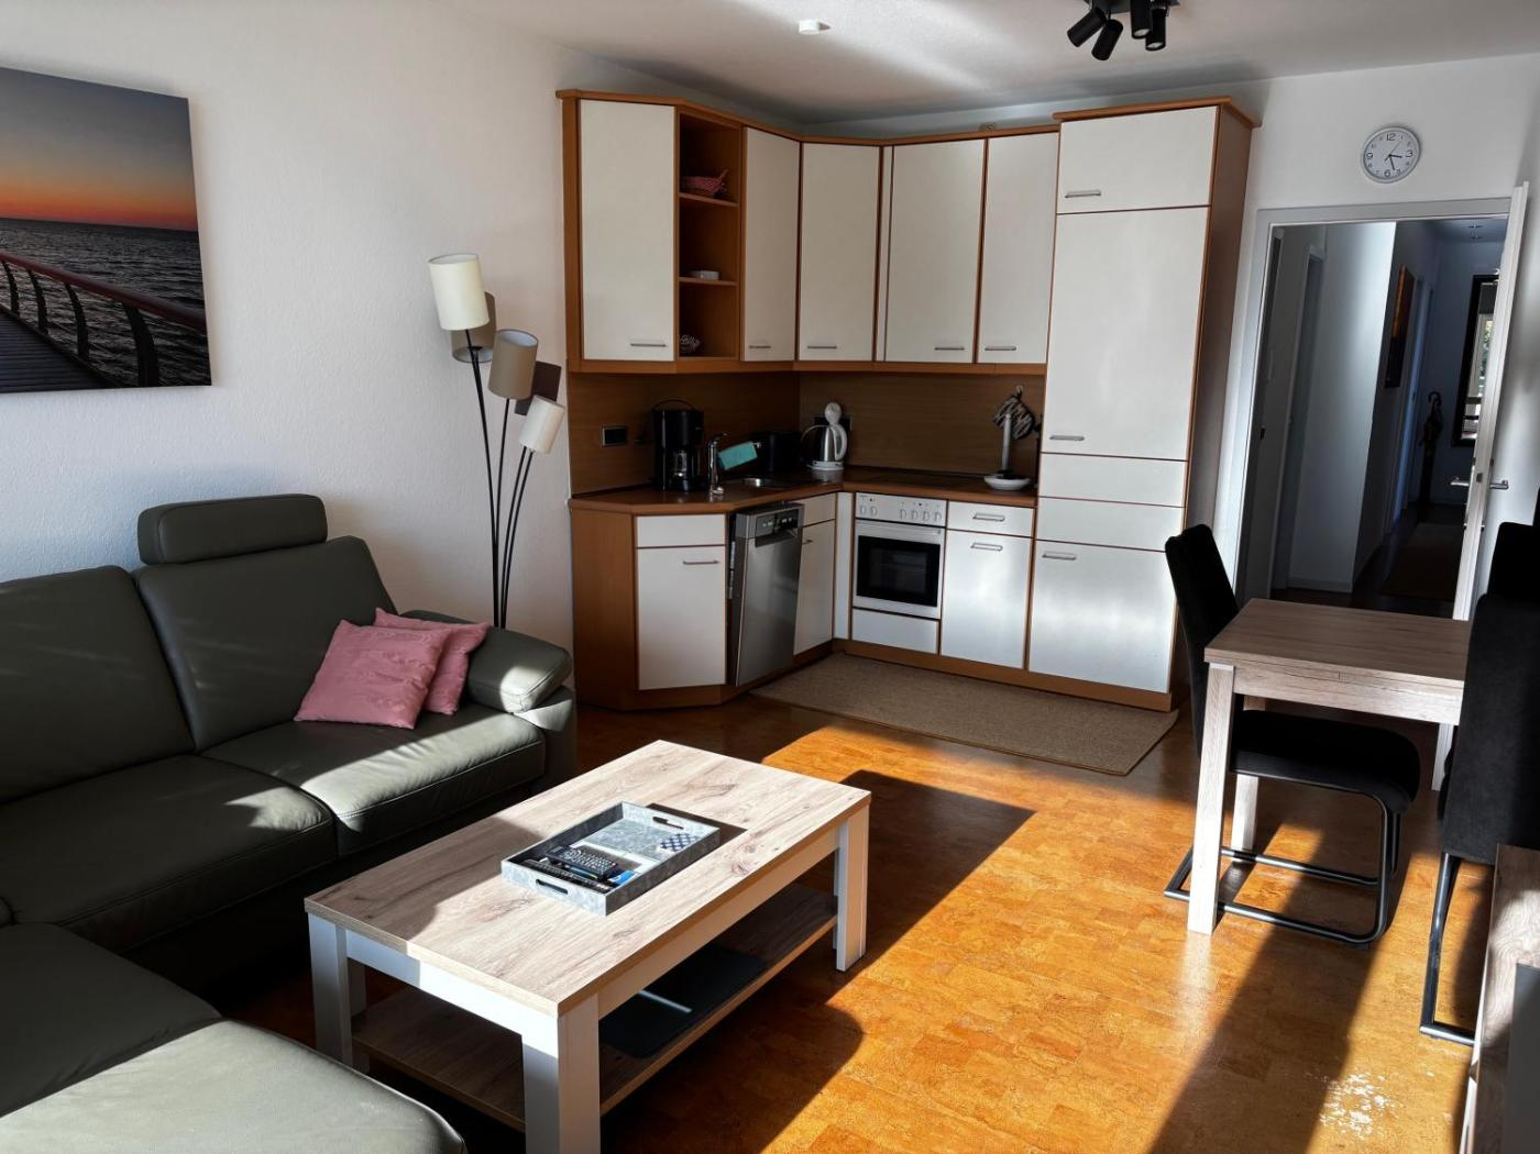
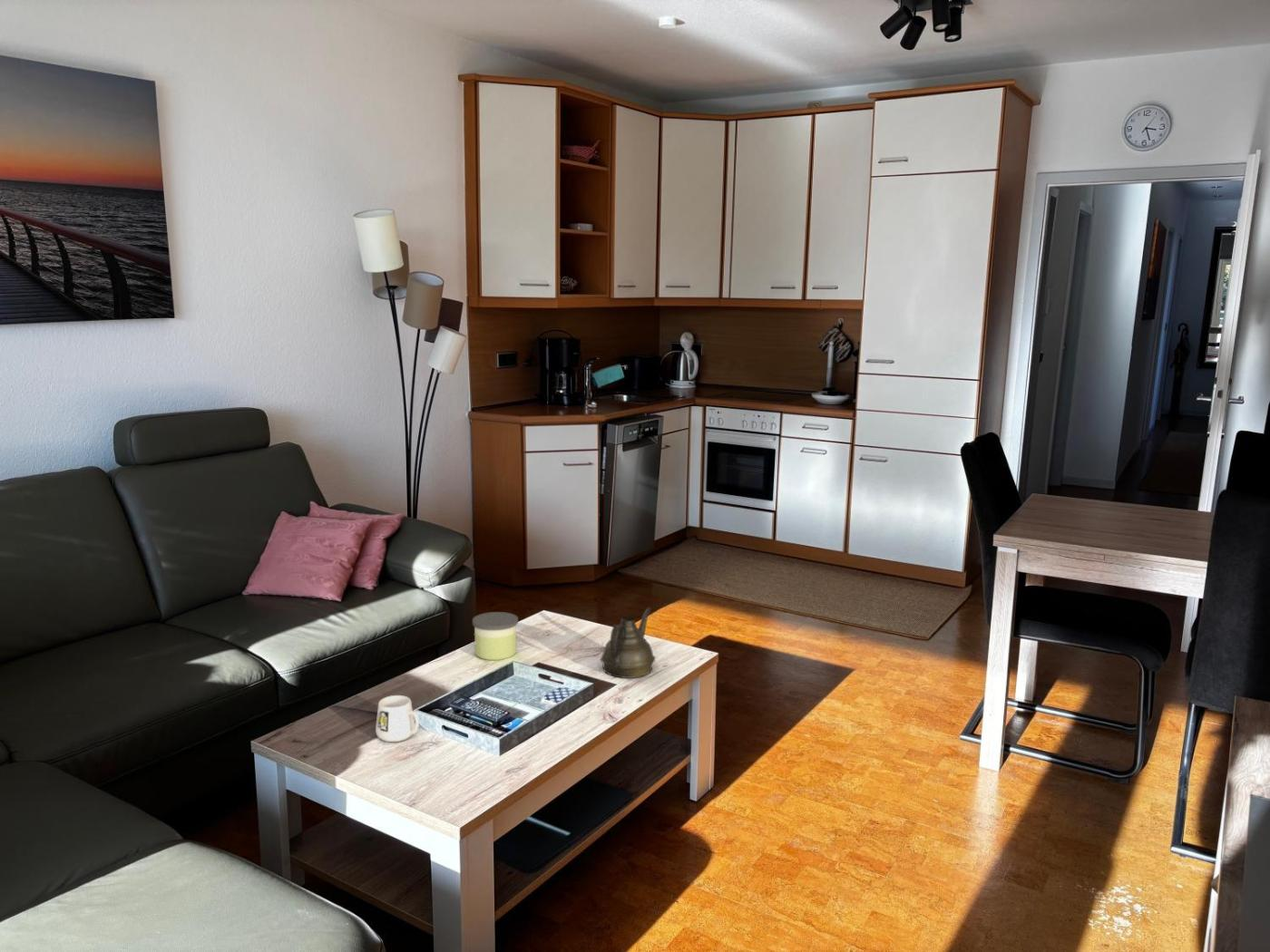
+ candle (495, 636)
+ mug (399, 720)
+ teapot (632, 640)
